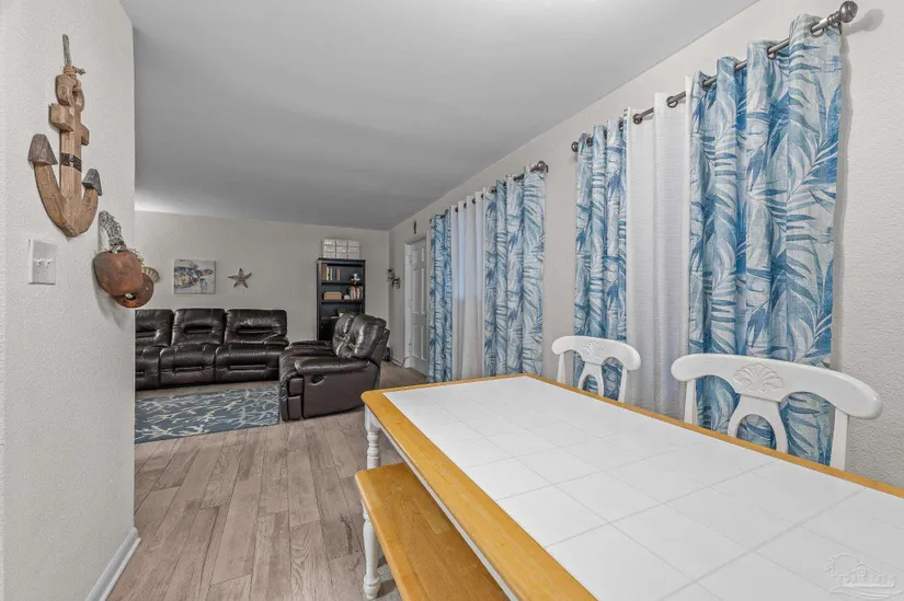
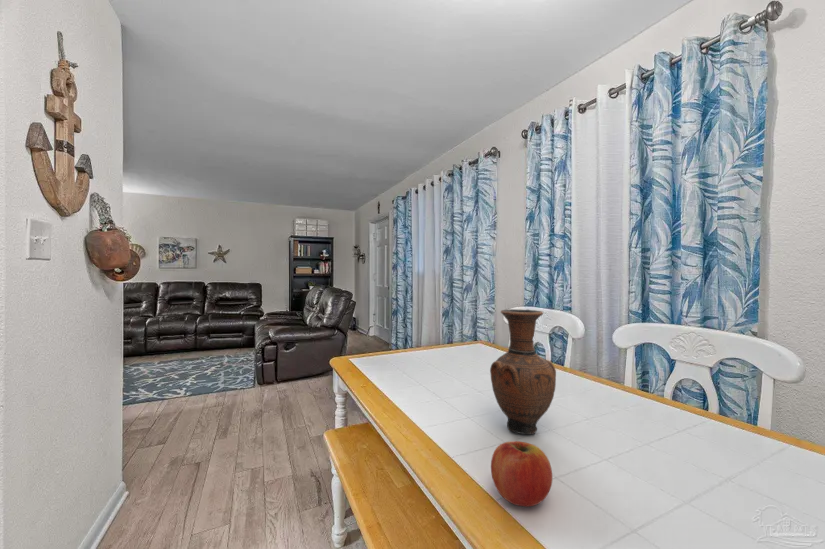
+ vase (522, 369)
+ fruit (520, 468)
